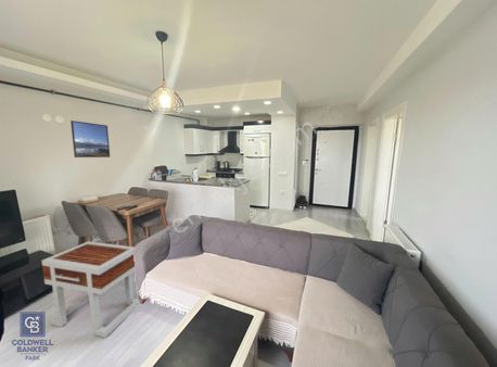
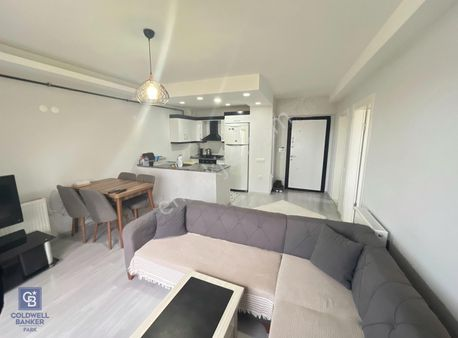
- side table (93, 284)
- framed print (91, 140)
